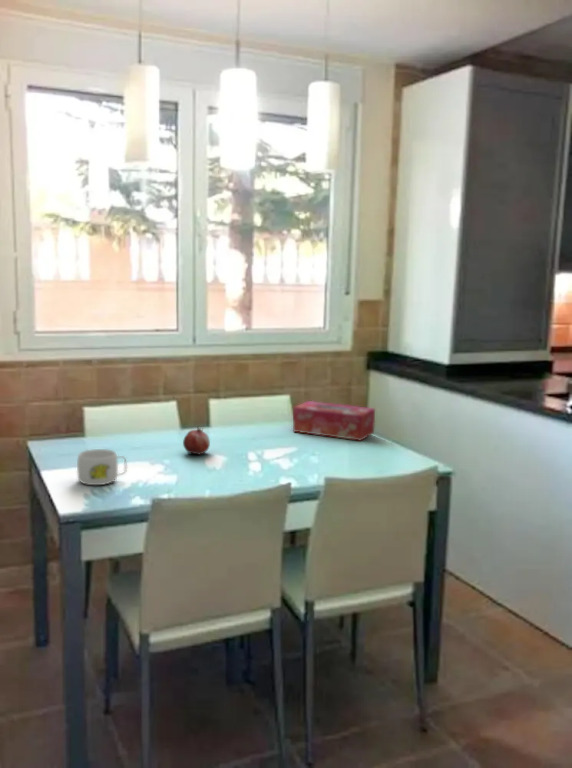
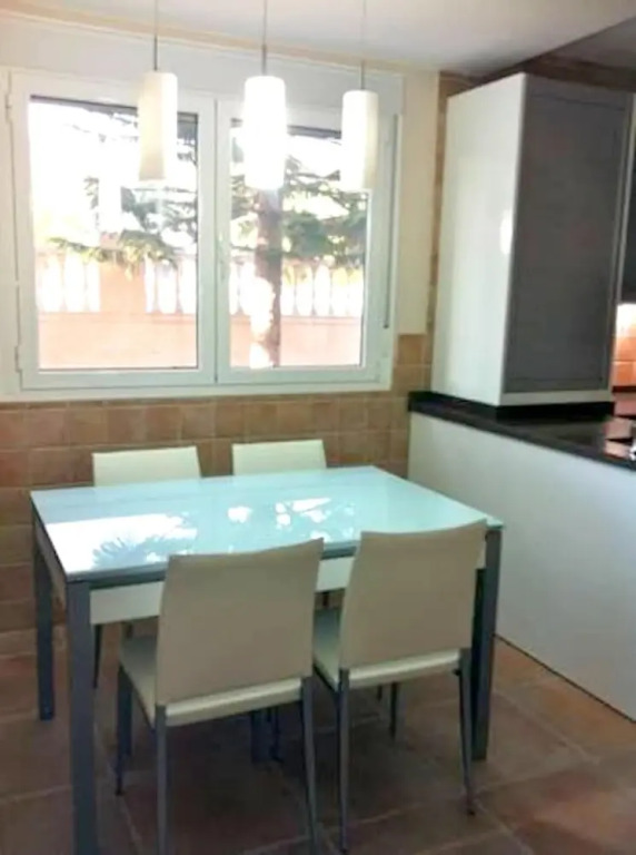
- mug (98, 467)
- tissue box (333, 420)
- fruit (196, 439)
